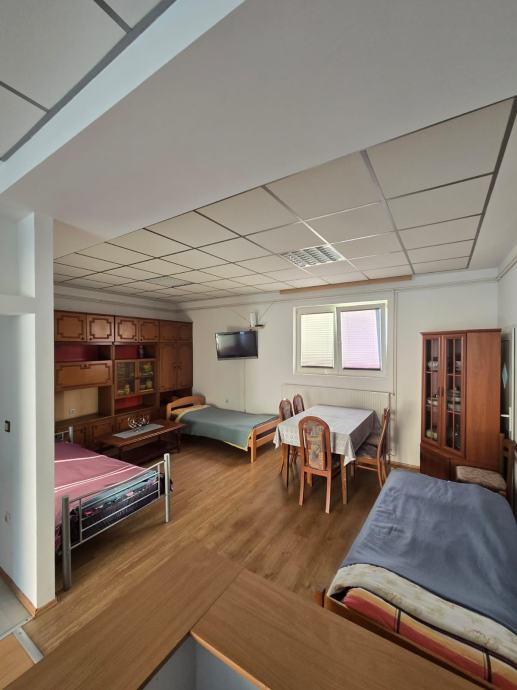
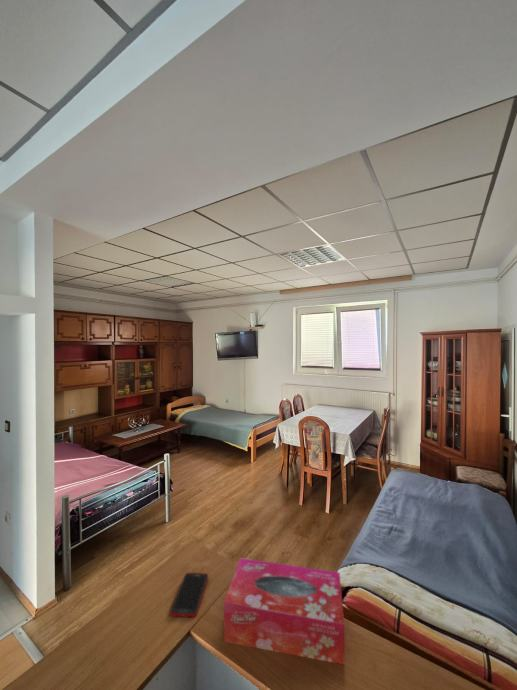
+ tissue box (285, 605)
+ cell phone (190, 593)
